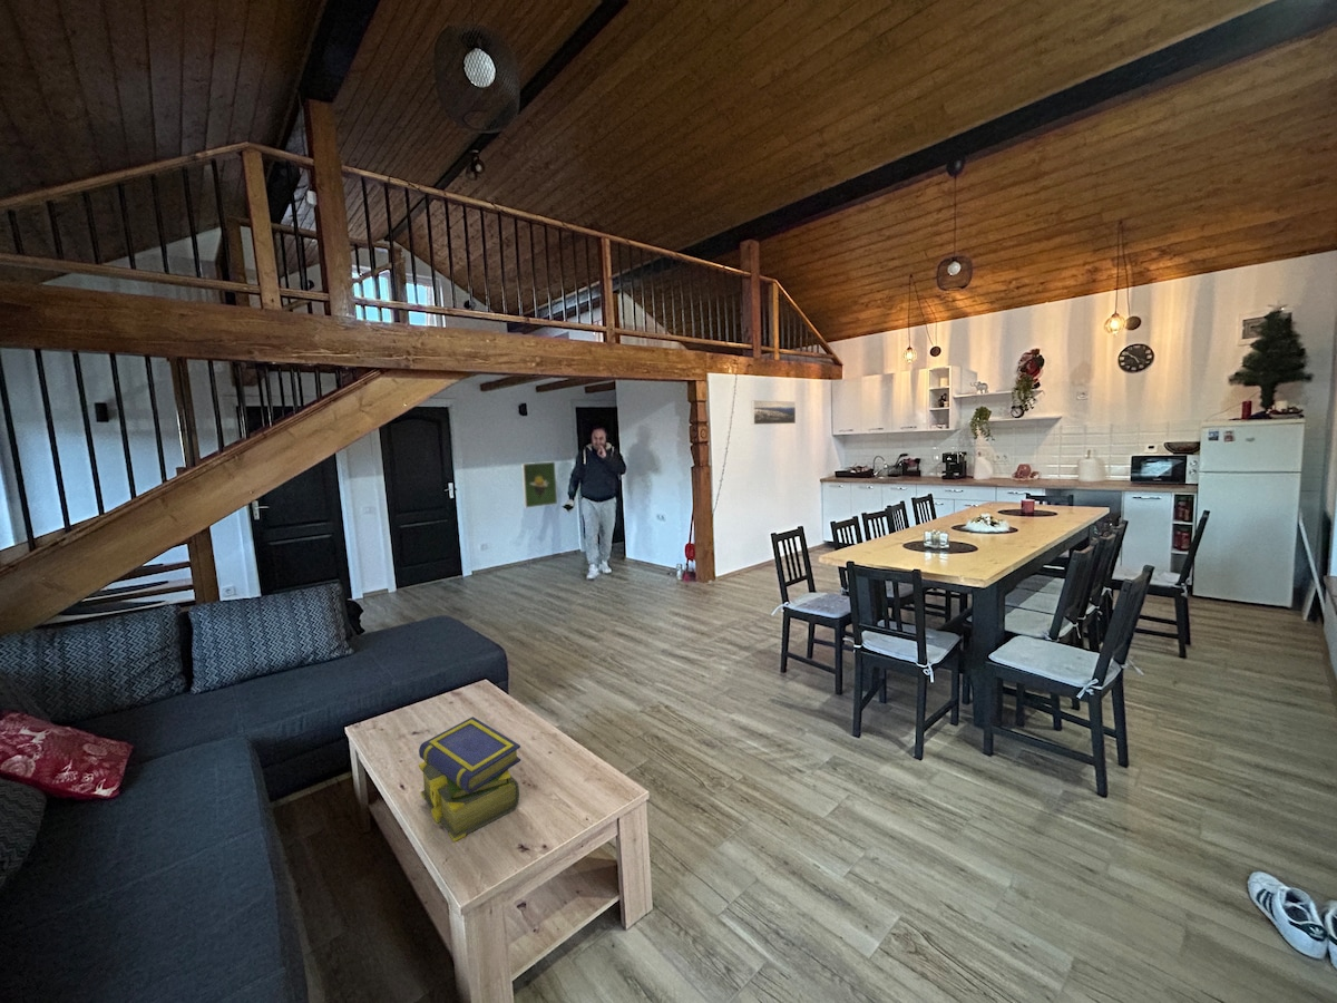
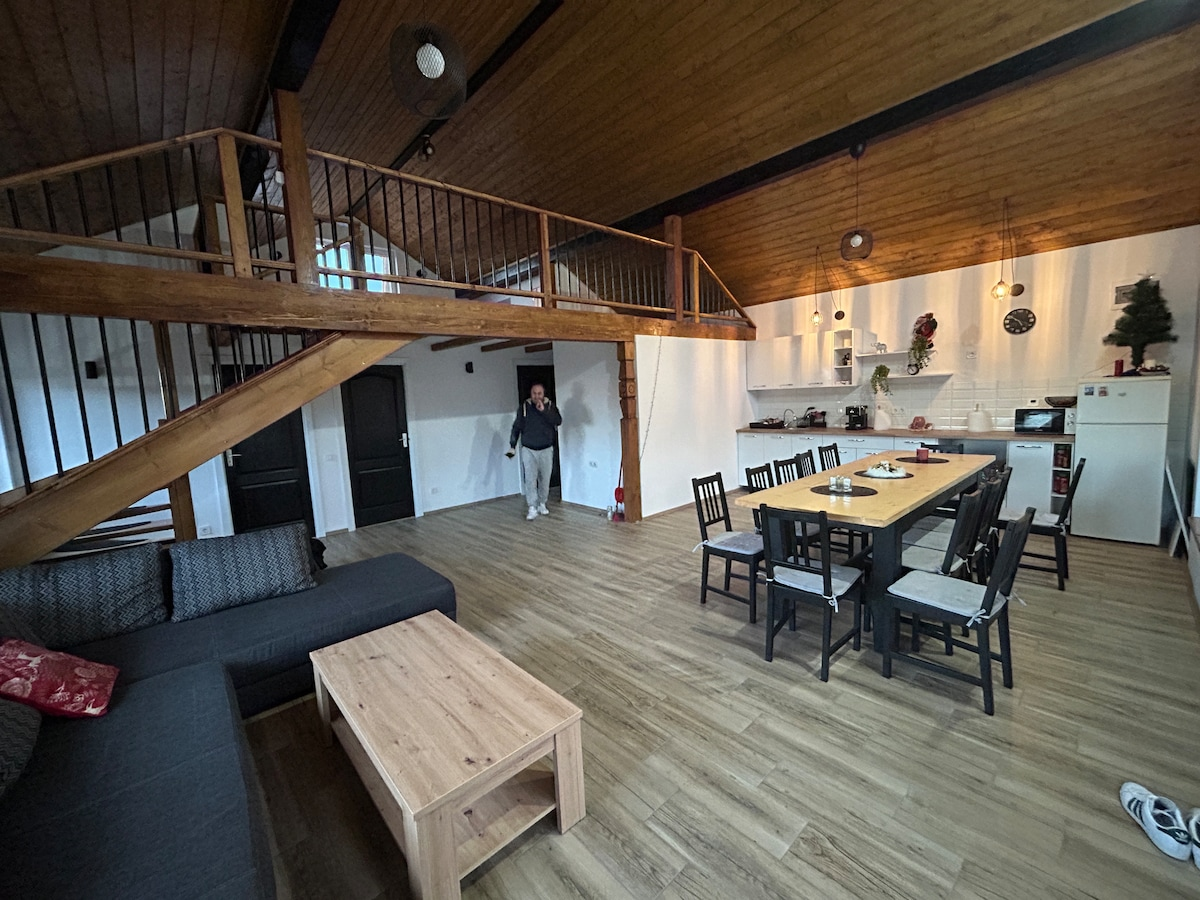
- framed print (774, 412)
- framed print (539, 484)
- stack of books (471, 770)
